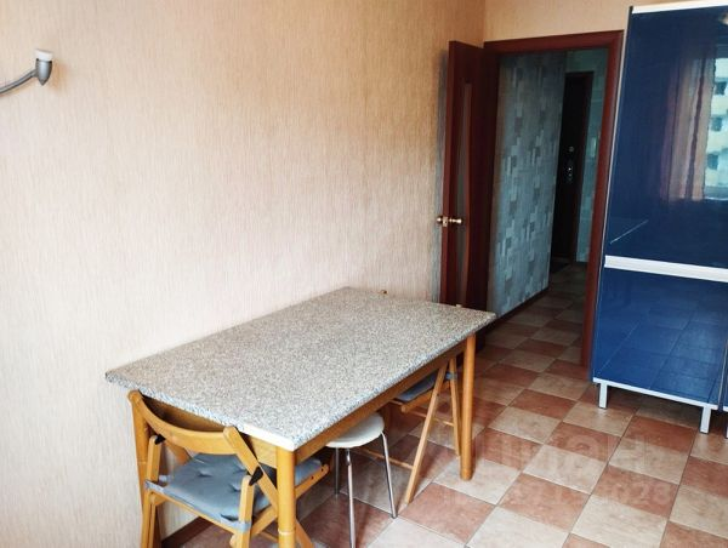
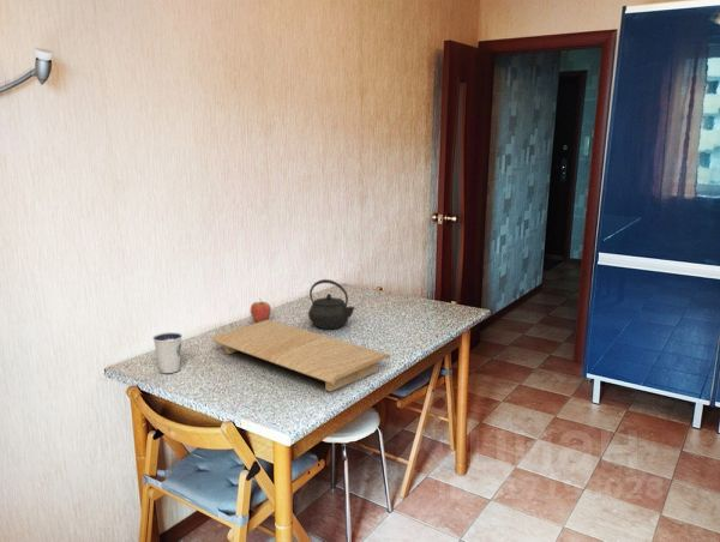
+ dixie cup (168, 353)
+ cutting board (298, 353)
+ fruit (260, 309)
+ kettle (331, 302)
